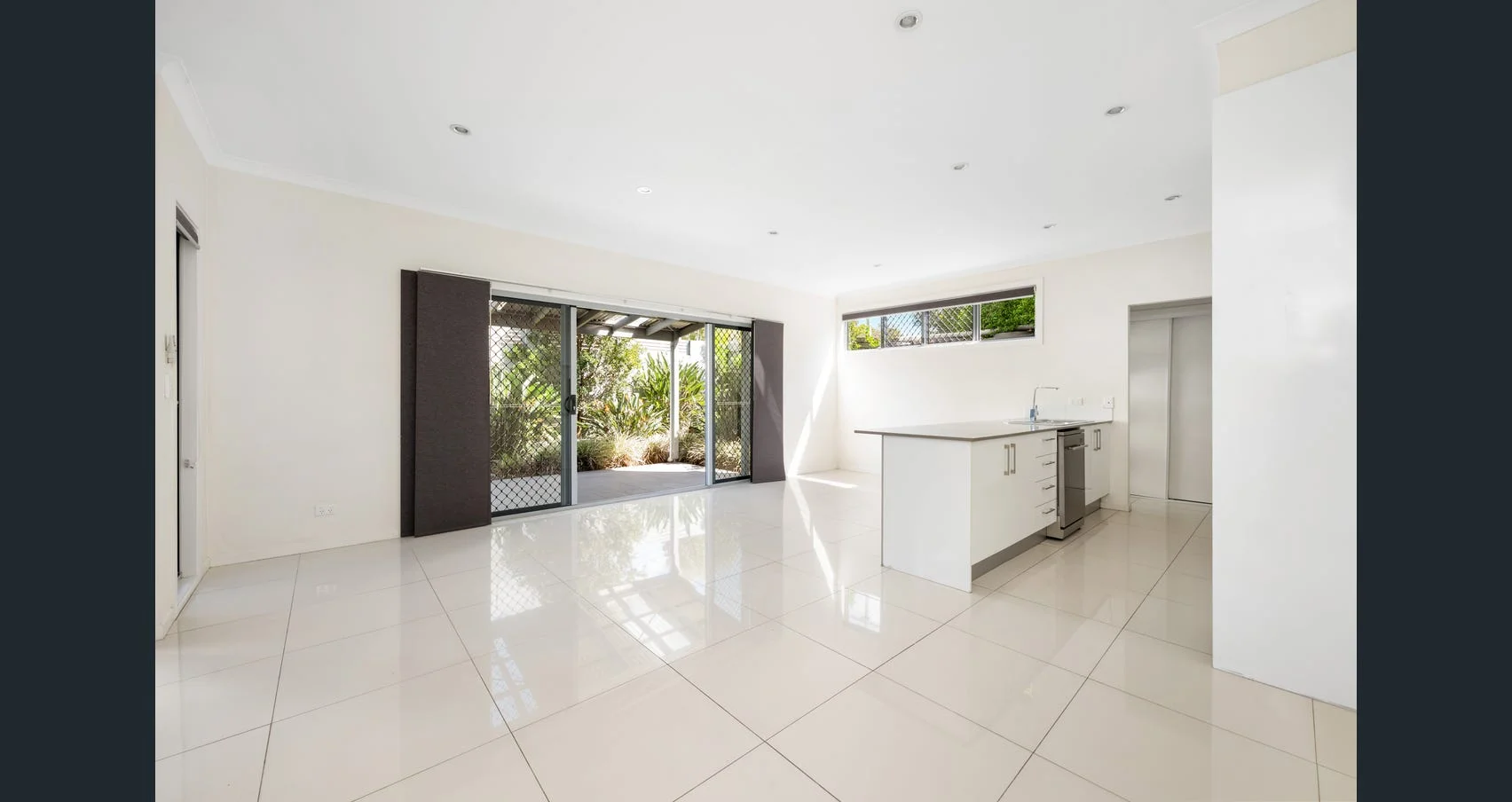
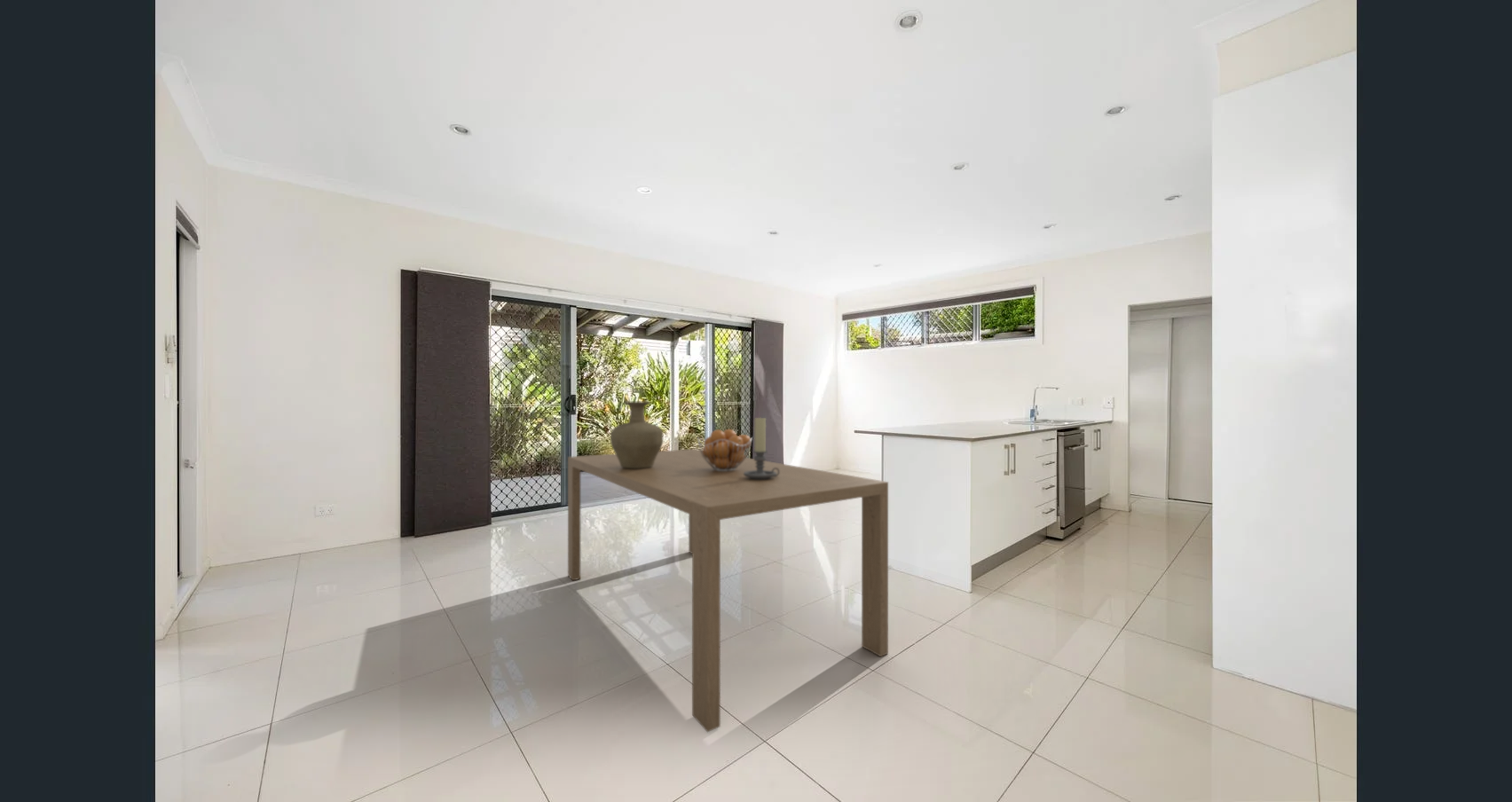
+ candle holder (762, 446)
+ vase (637, 434)
+ fruit basket (724, 449)
+ dining table (698, 537)
